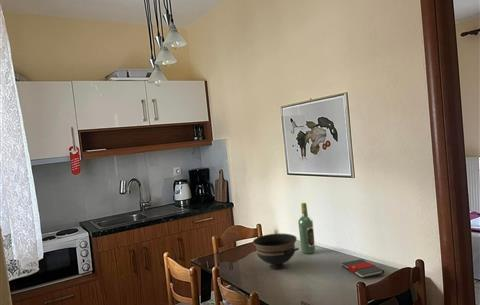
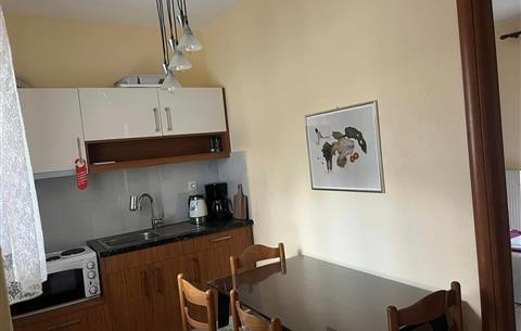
- bowl (276, 252)
- wine bottle (305, 227)
- book (362, 267)
